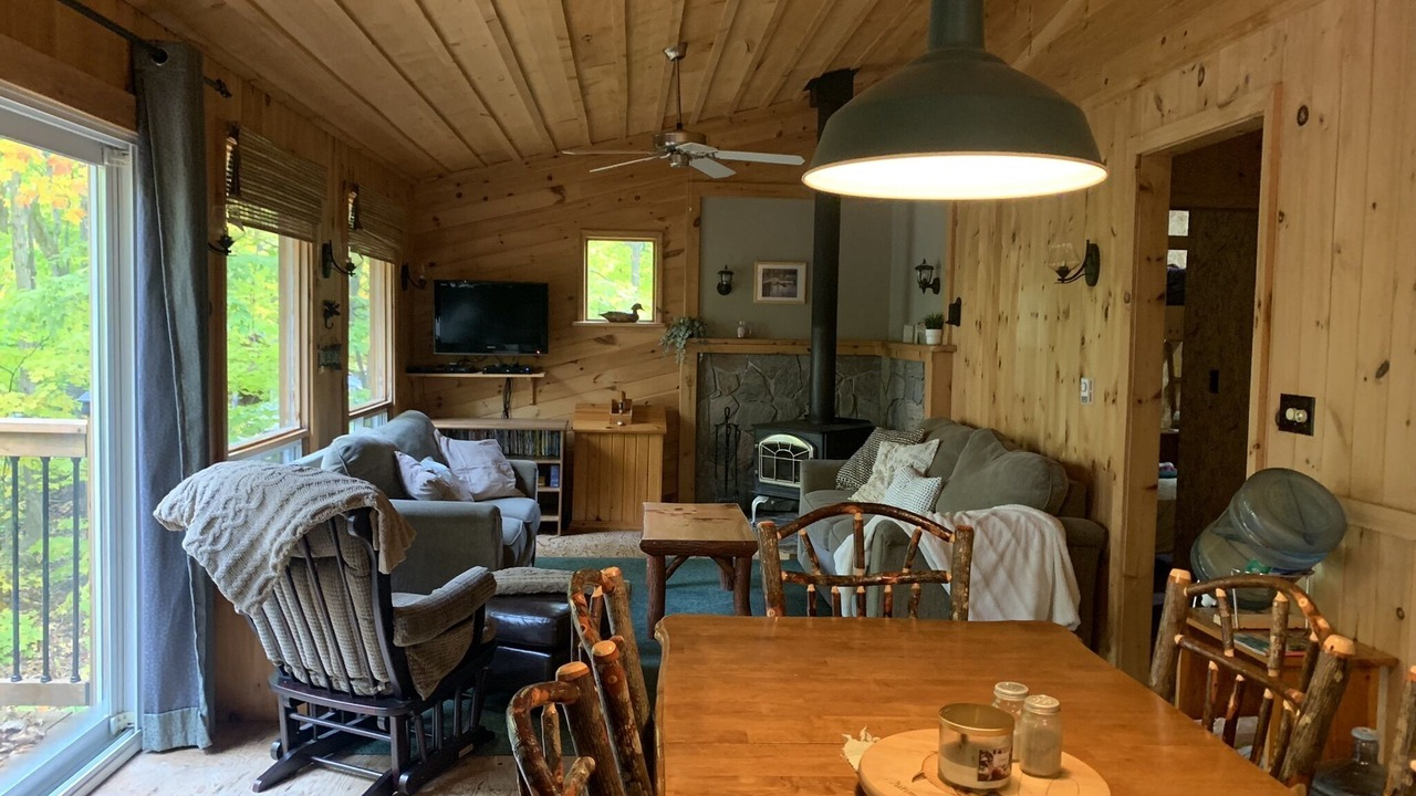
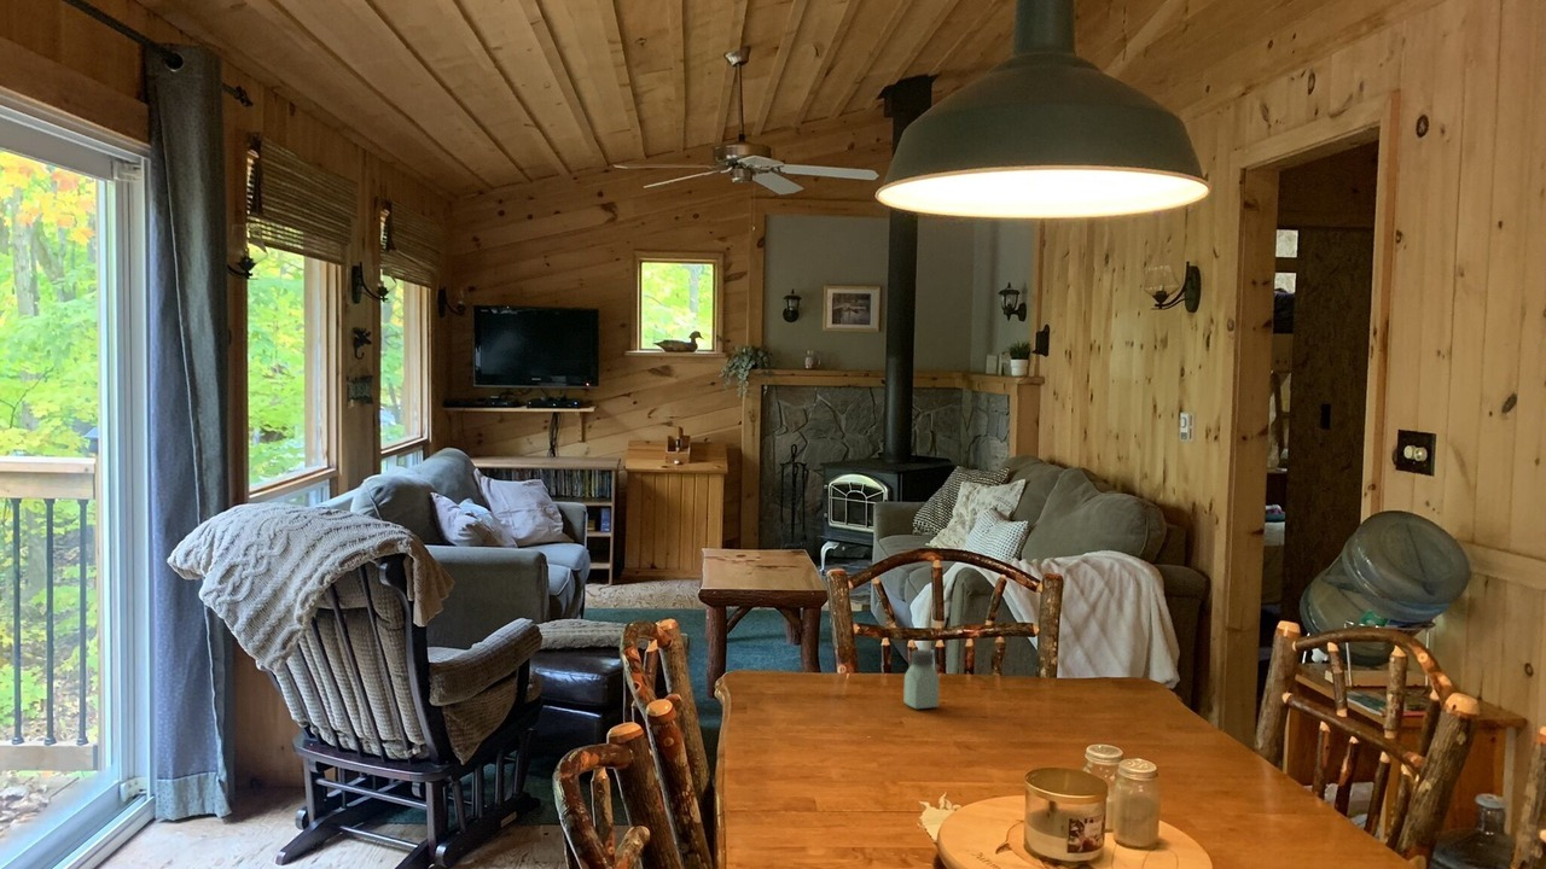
+ saltshaker (922, 678)
